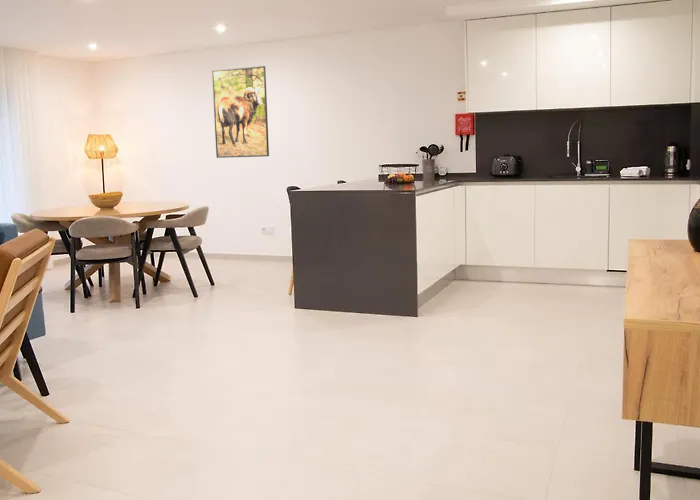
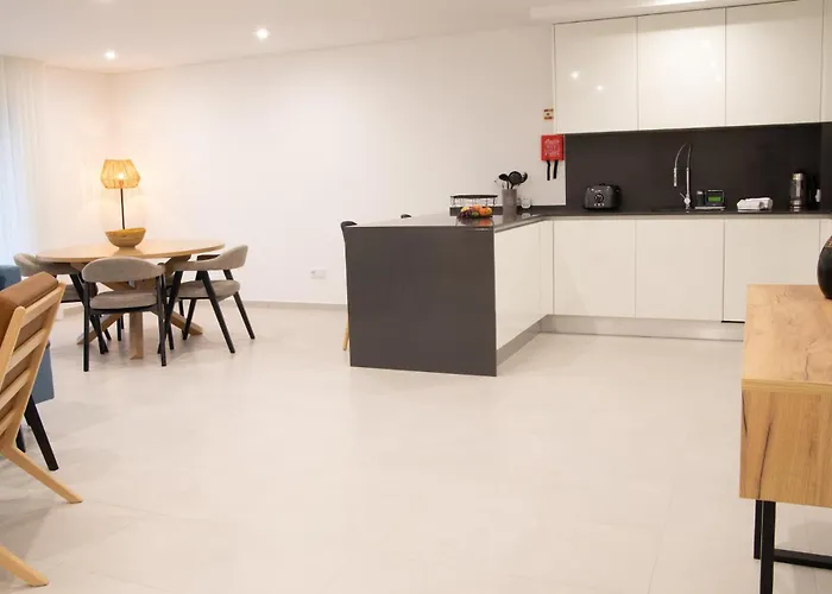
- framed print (240, 113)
